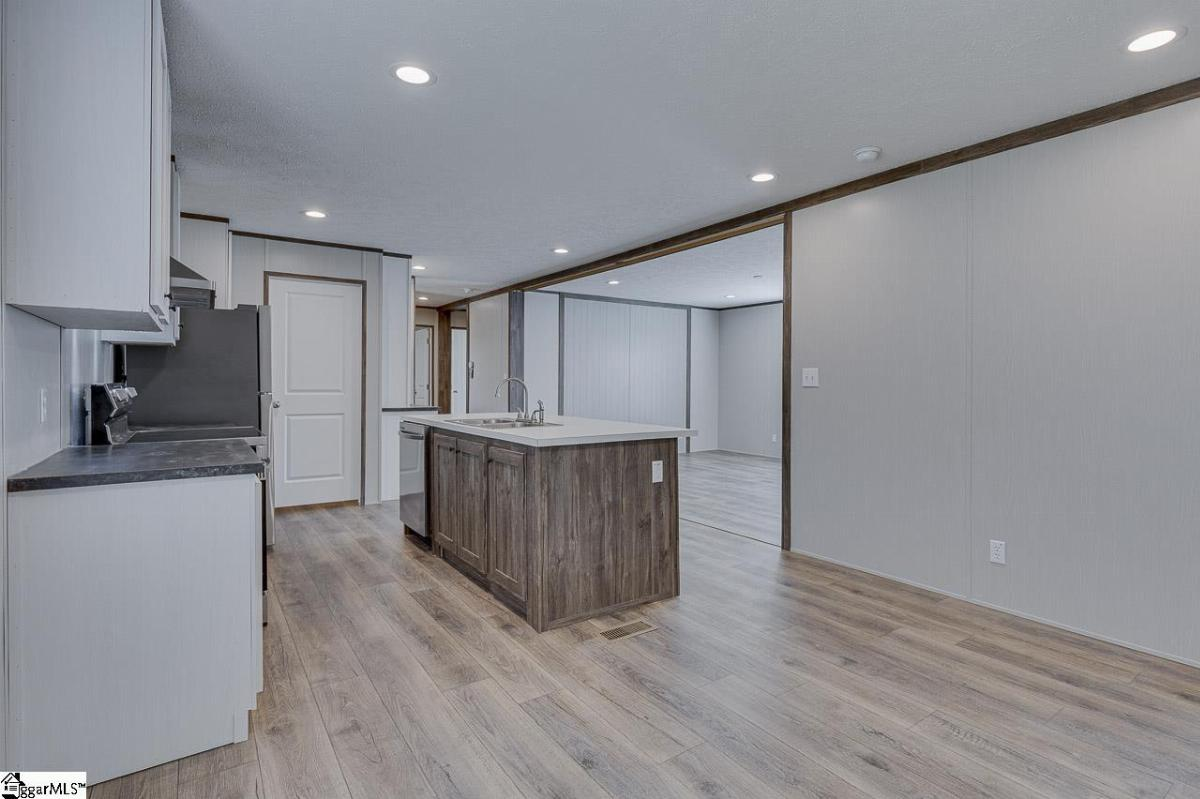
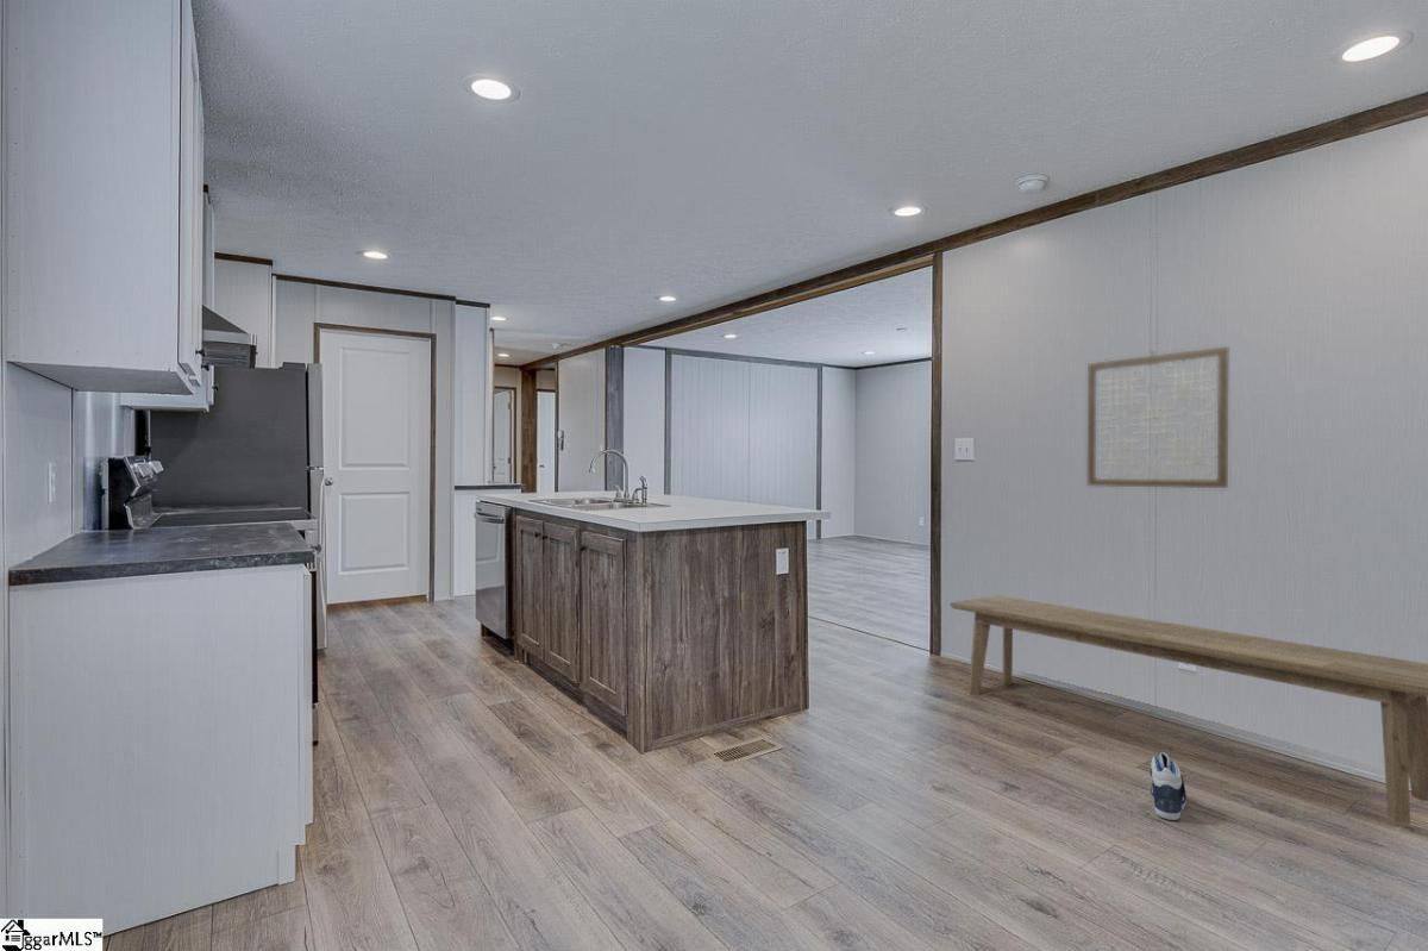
+ bench (1161, 658)
+ sneaker (1167, 777)
+ wall art (1152, 417)
